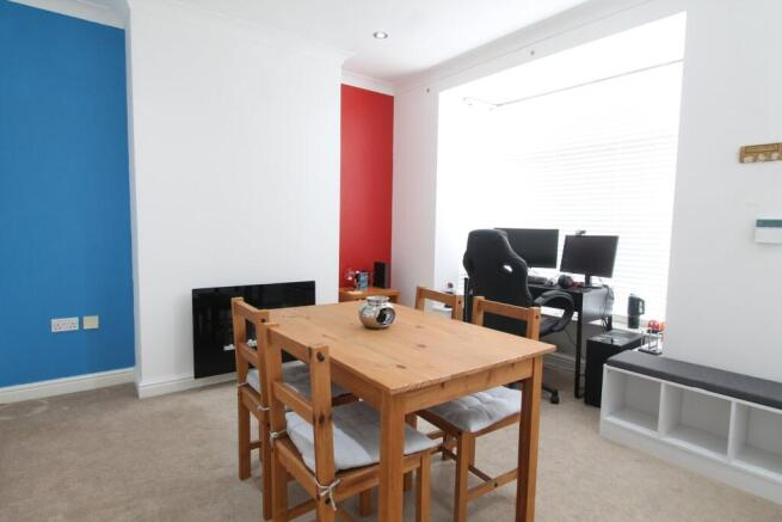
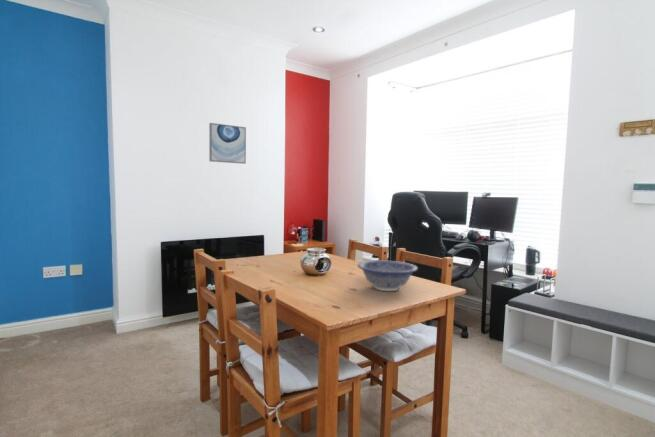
+ decorative bowl (386, 277)
+ wall art (228, 143)
